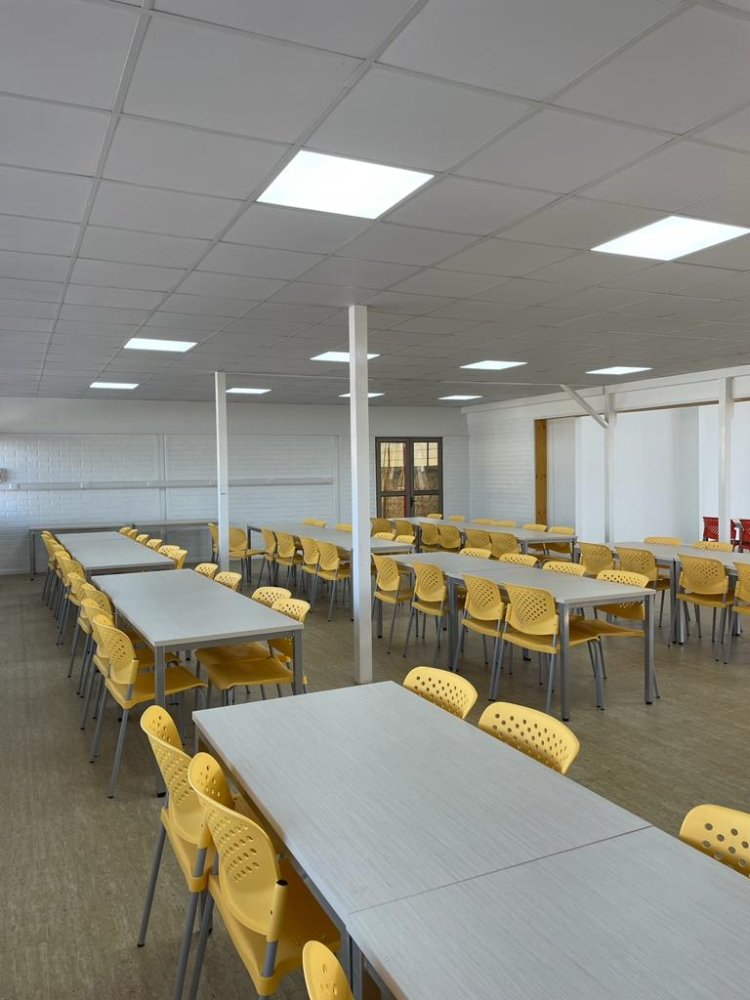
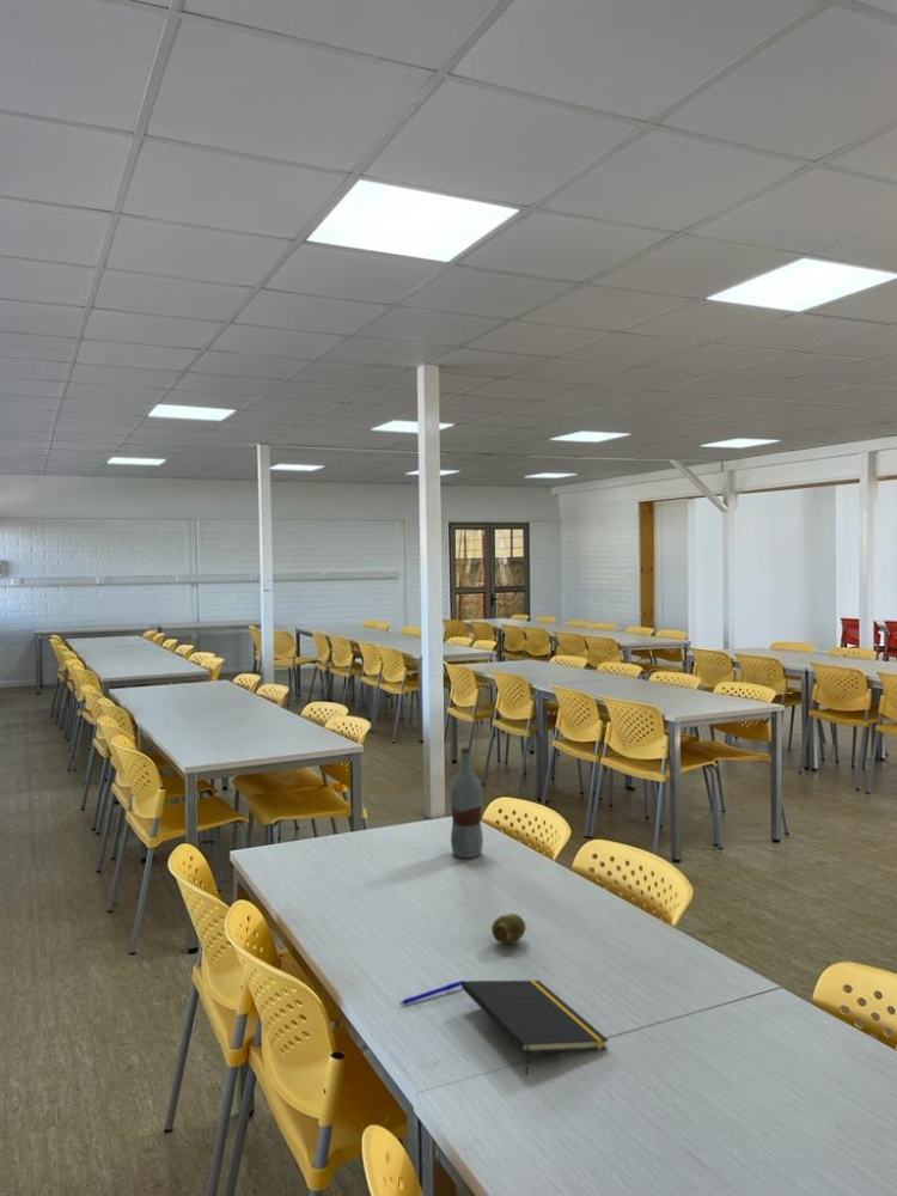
+ notepad (531, 1013)
+ fruit (508, 928)
+ pen (432, 993)
+ bottle (465, 800)
